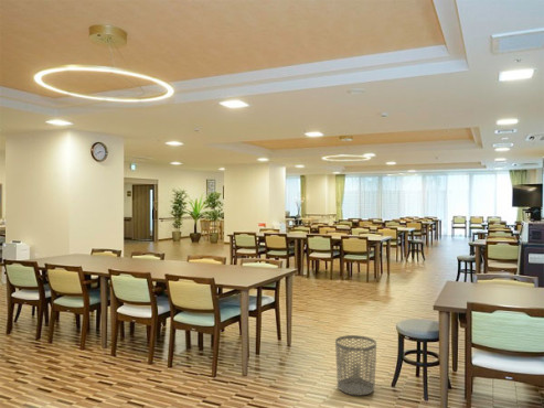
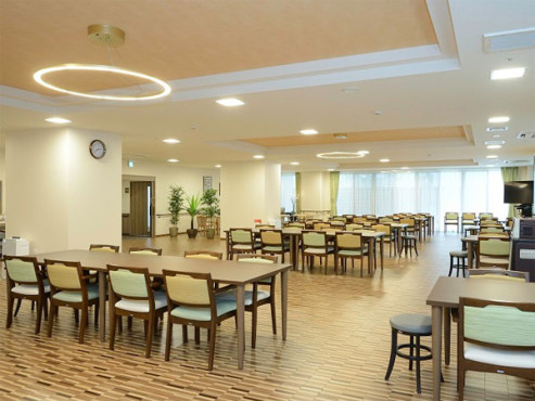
- waste bin (355, 364)
